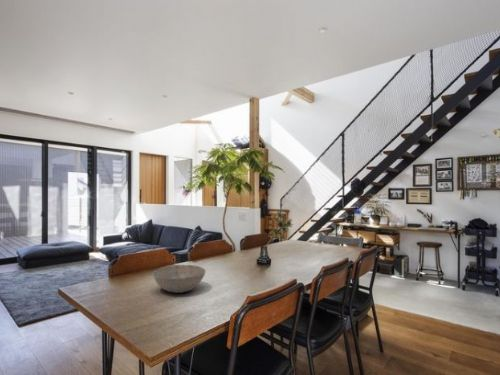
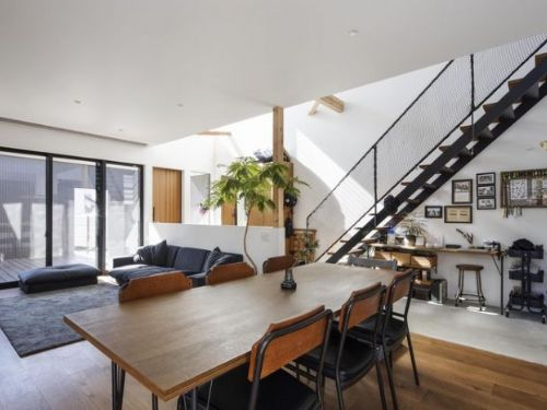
- bowl (179, 280)
